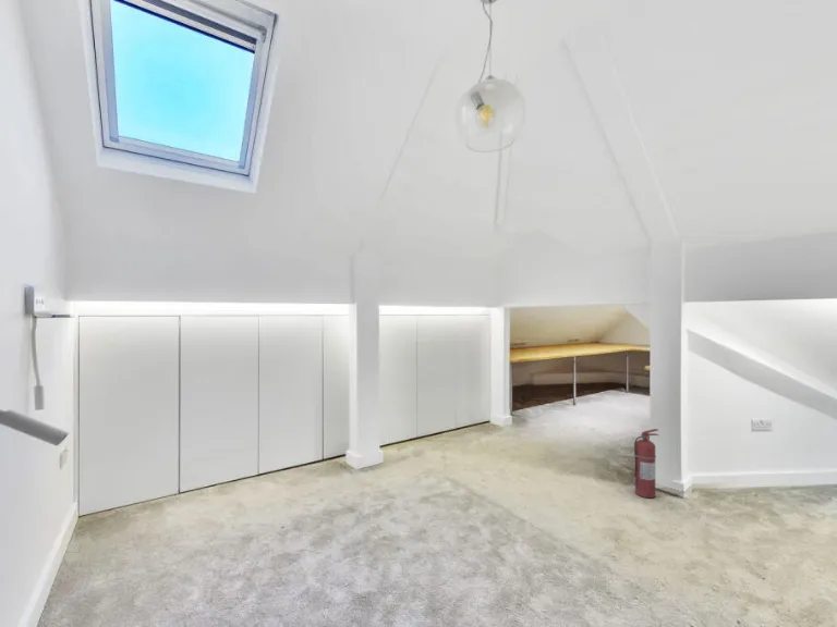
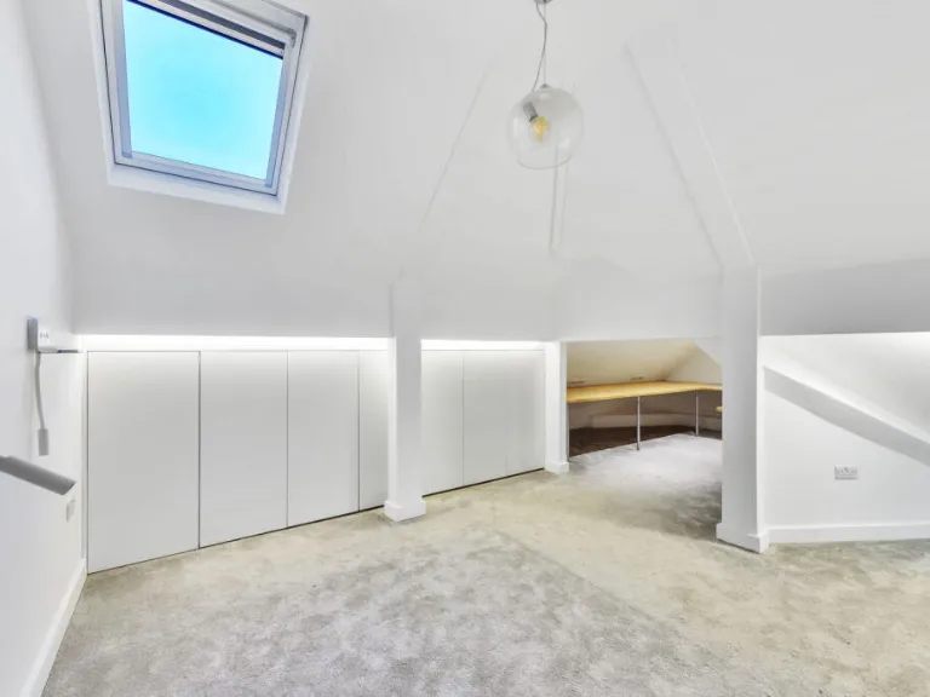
- fire extinguisher (645, 462)
